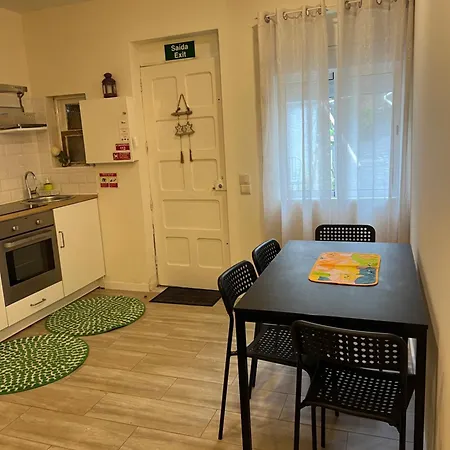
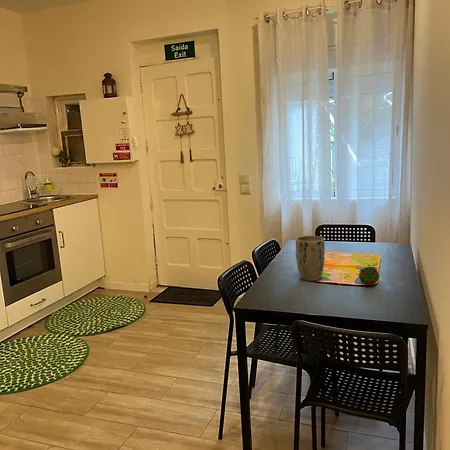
+ fruit (369, 276)
+ plant pot (310, 258)
